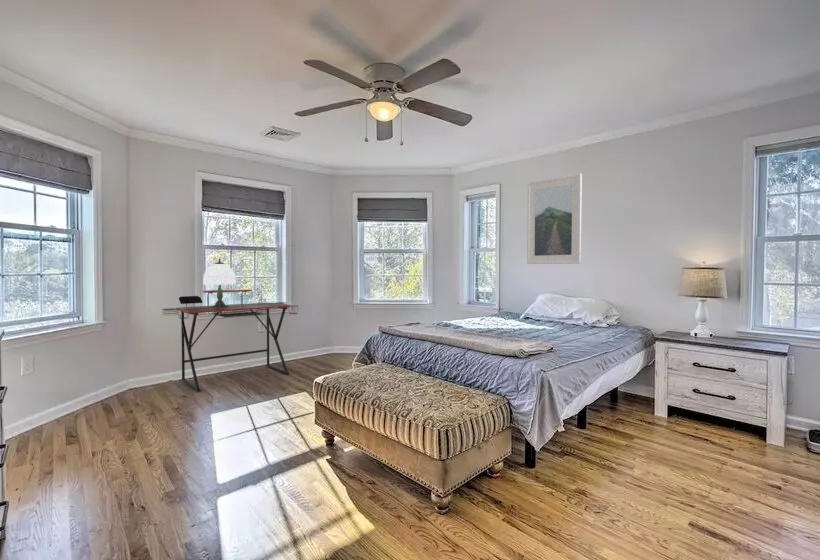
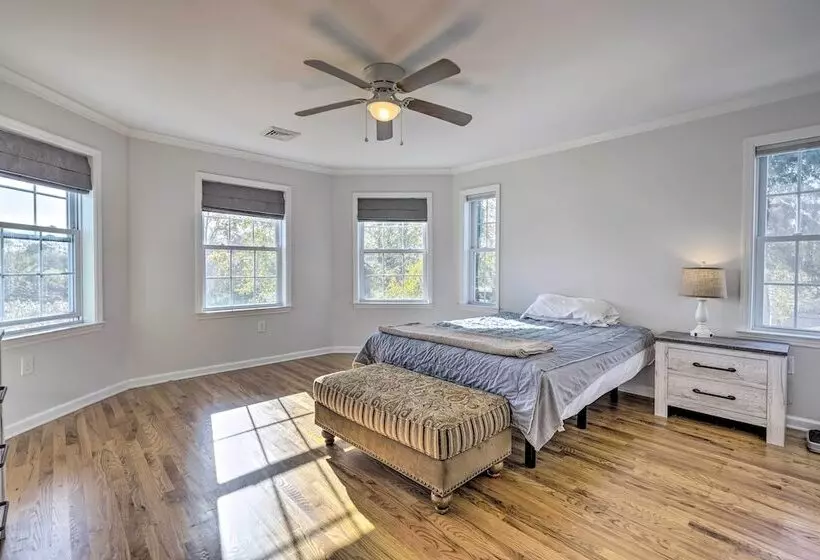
- table lamp (213, 282)
- desk (235, 316)
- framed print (552, 221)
